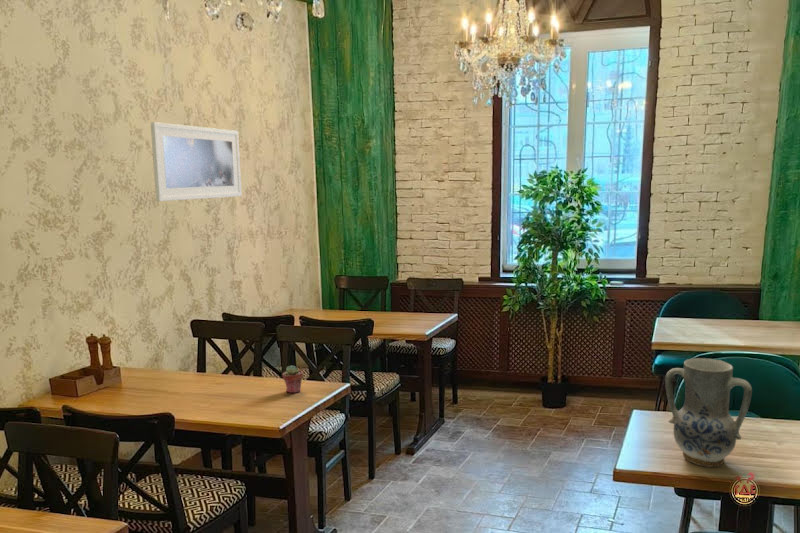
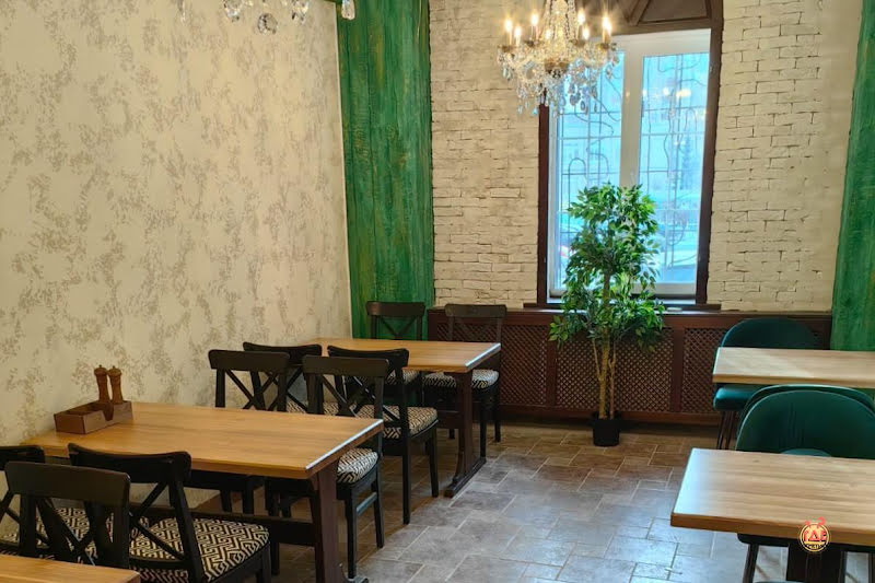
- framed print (200, 163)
- potted succulent (292, 378)
- vase (706, 411)
